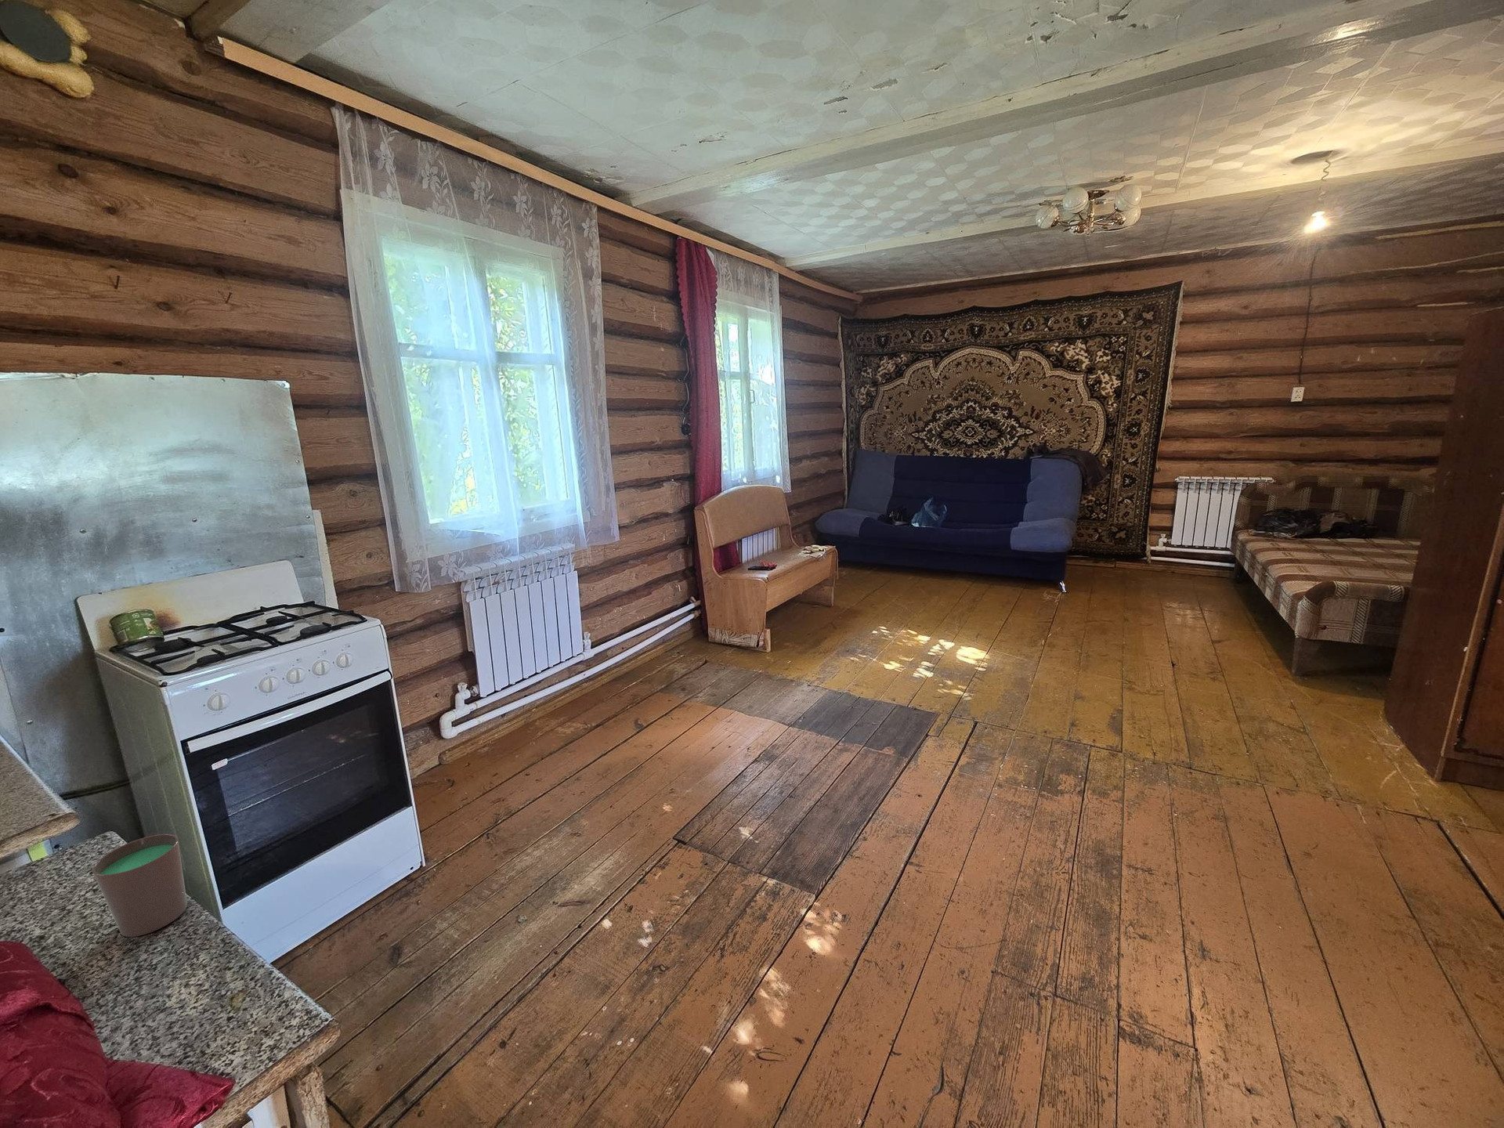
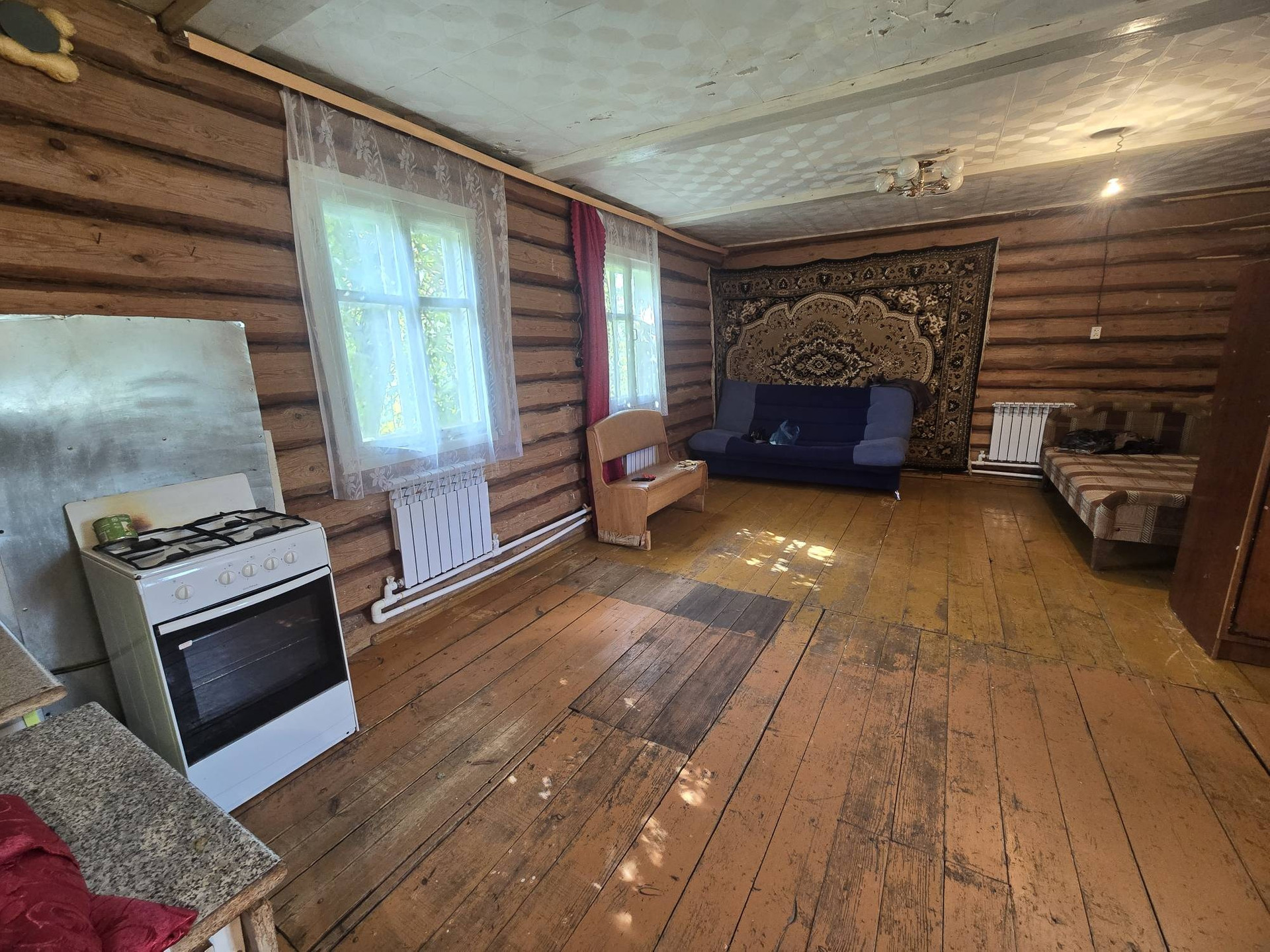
- cup (146, 886)
